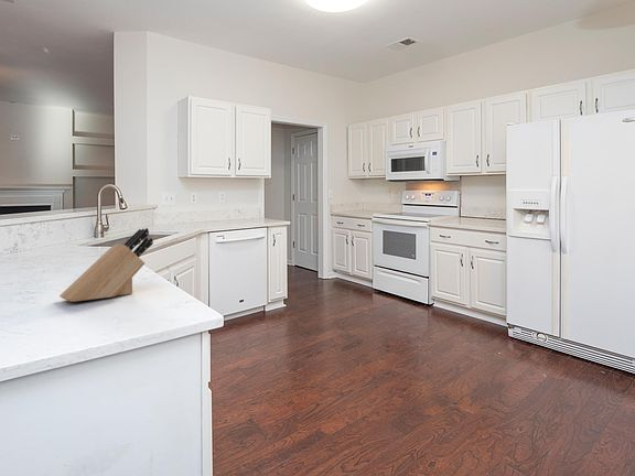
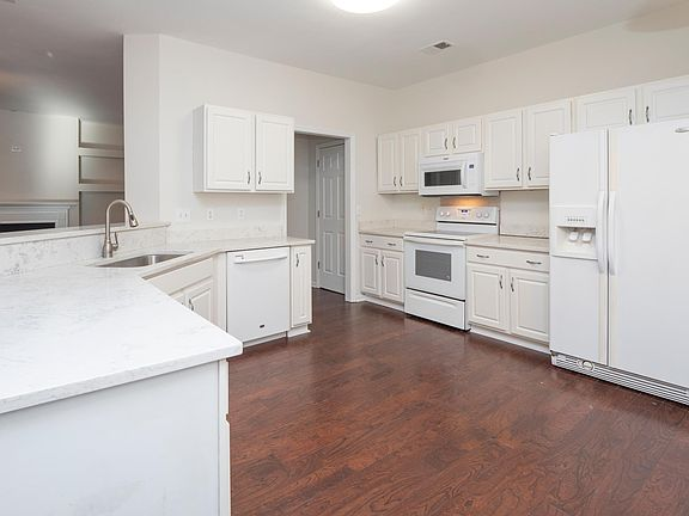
- knife block (109, 261)
